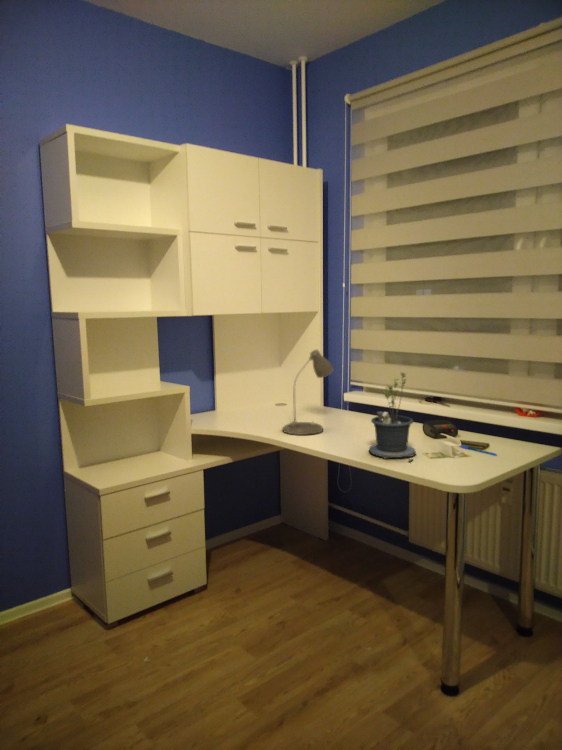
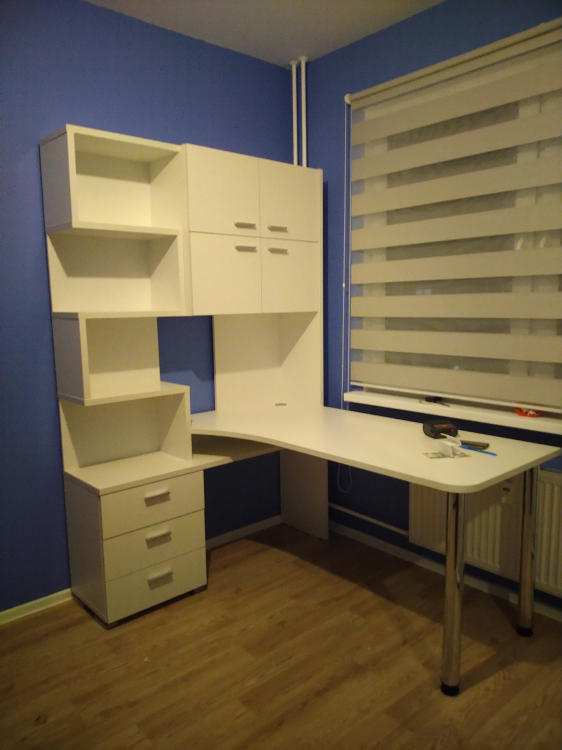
- desk lamp (294, 389)
- potted plant (392, 413)
